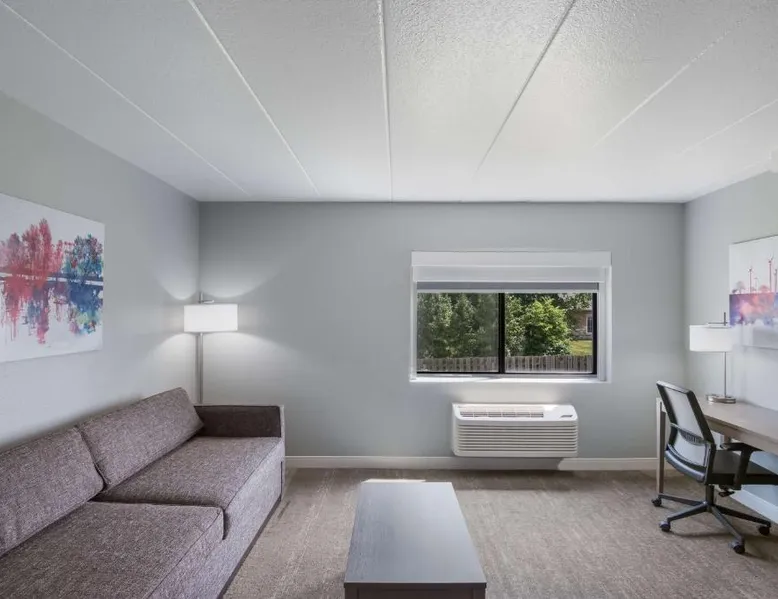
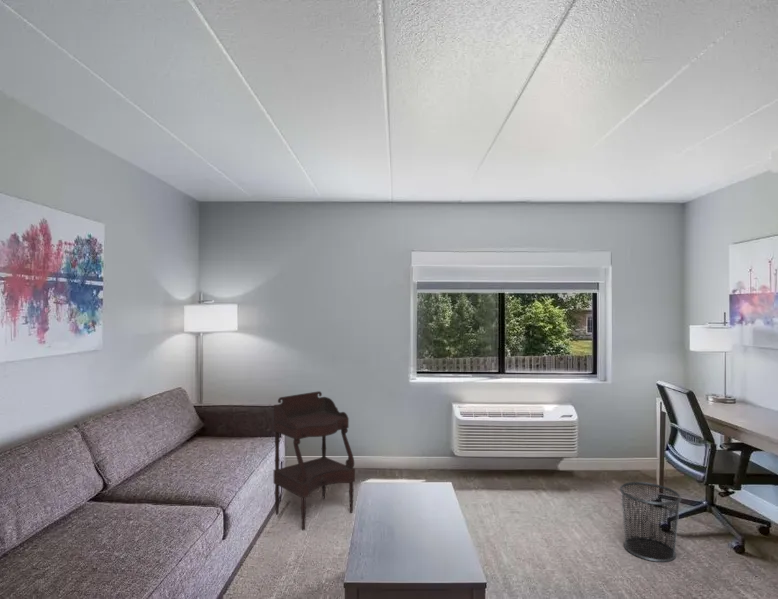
+ side table (314, 459)
+ waste bin (649, 520)
